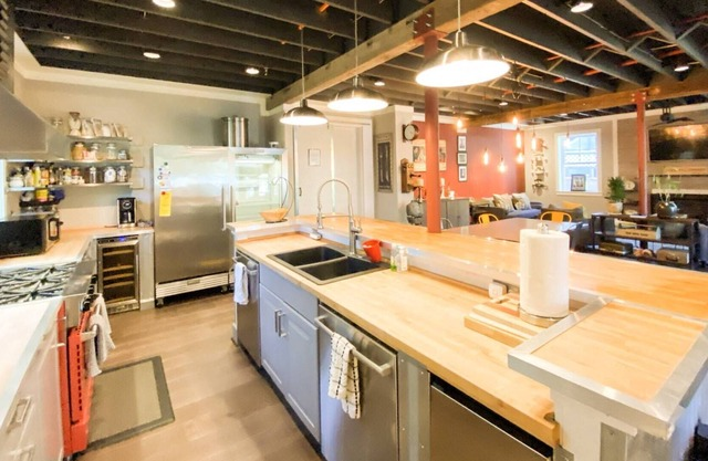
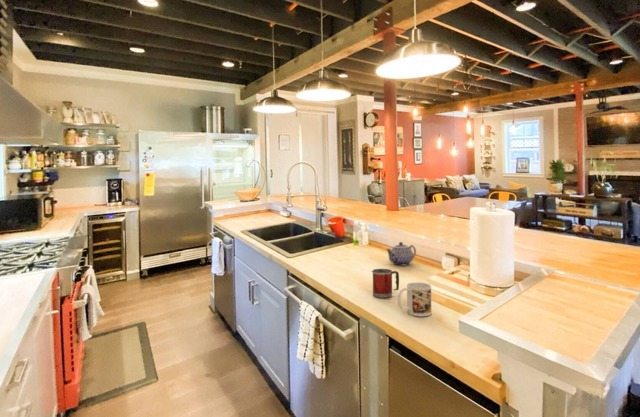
+ teapot (401, 253)
+ mug (385, 282)
+ mug (414, 299)
